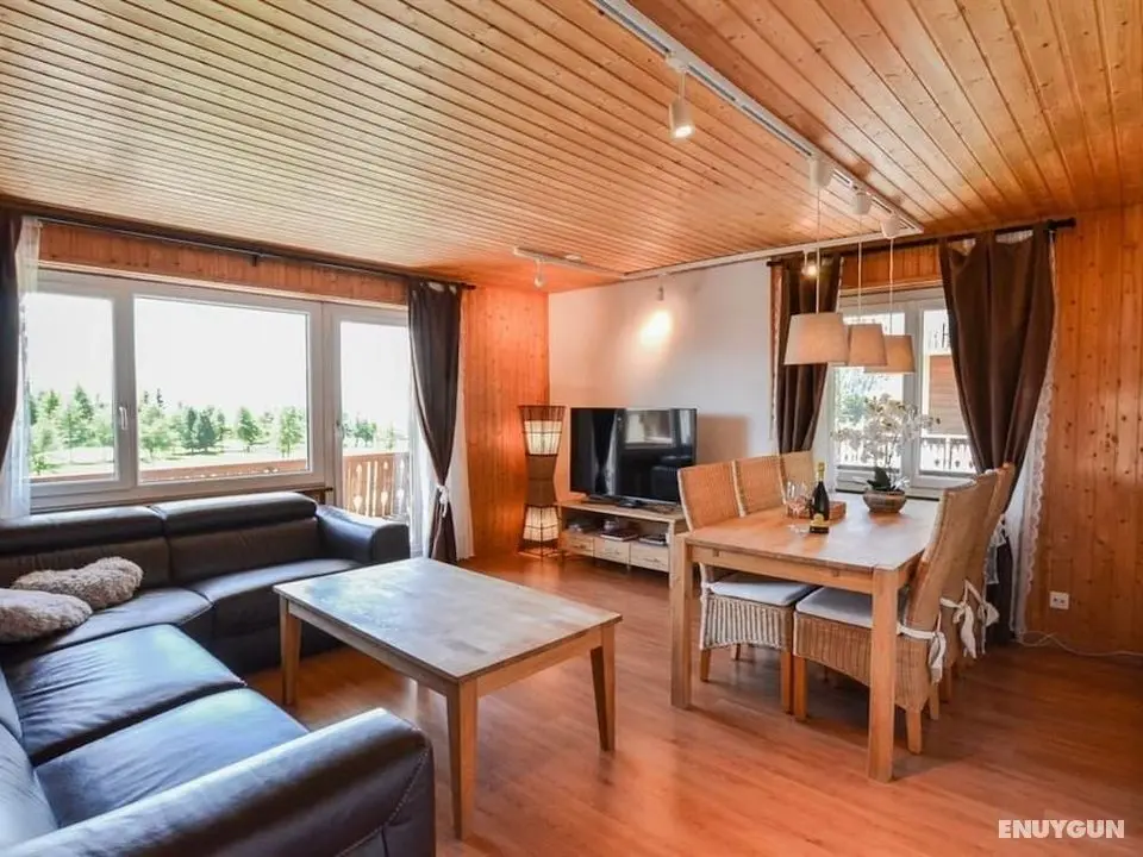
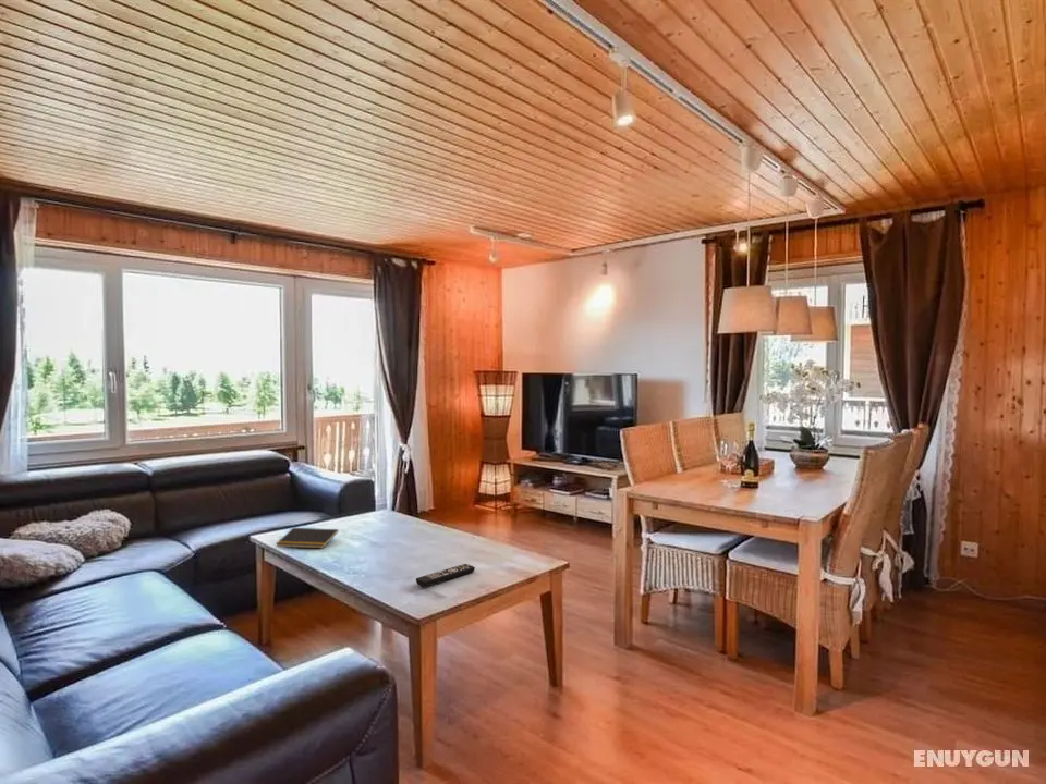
+ notepad (307, 537)
+ remote control (446, 575)
